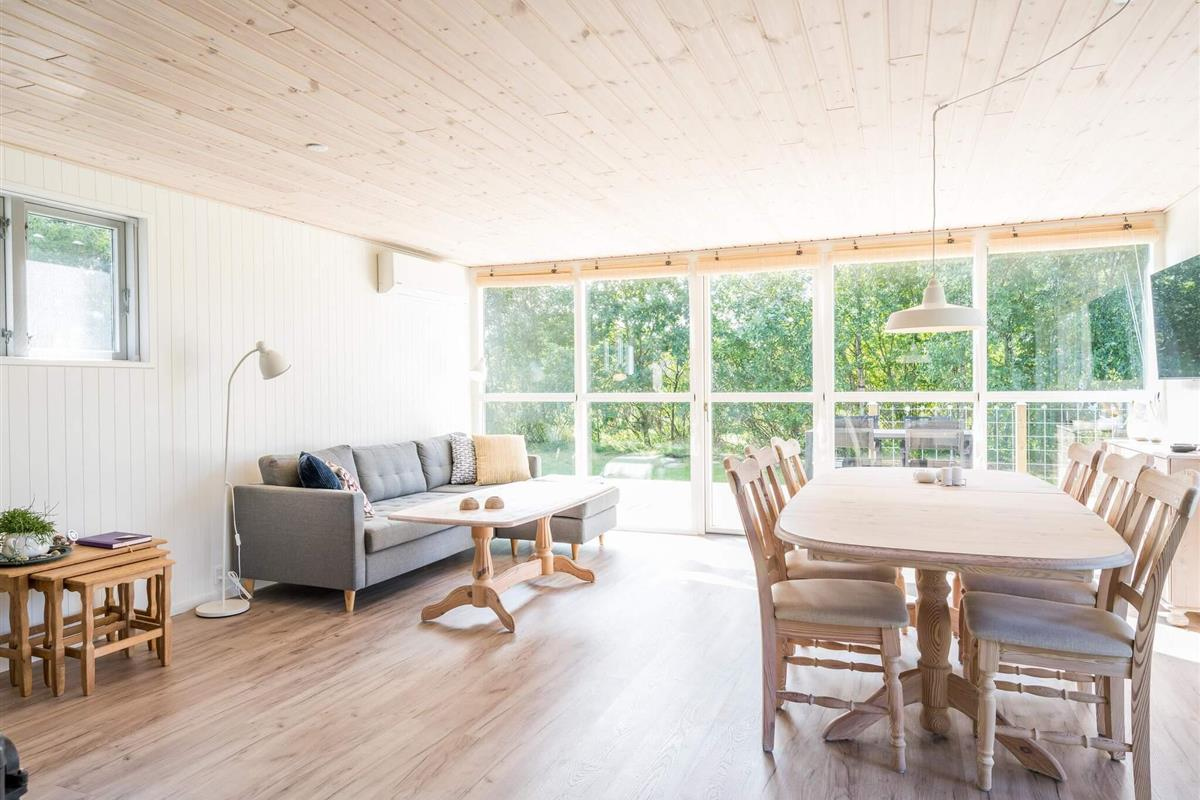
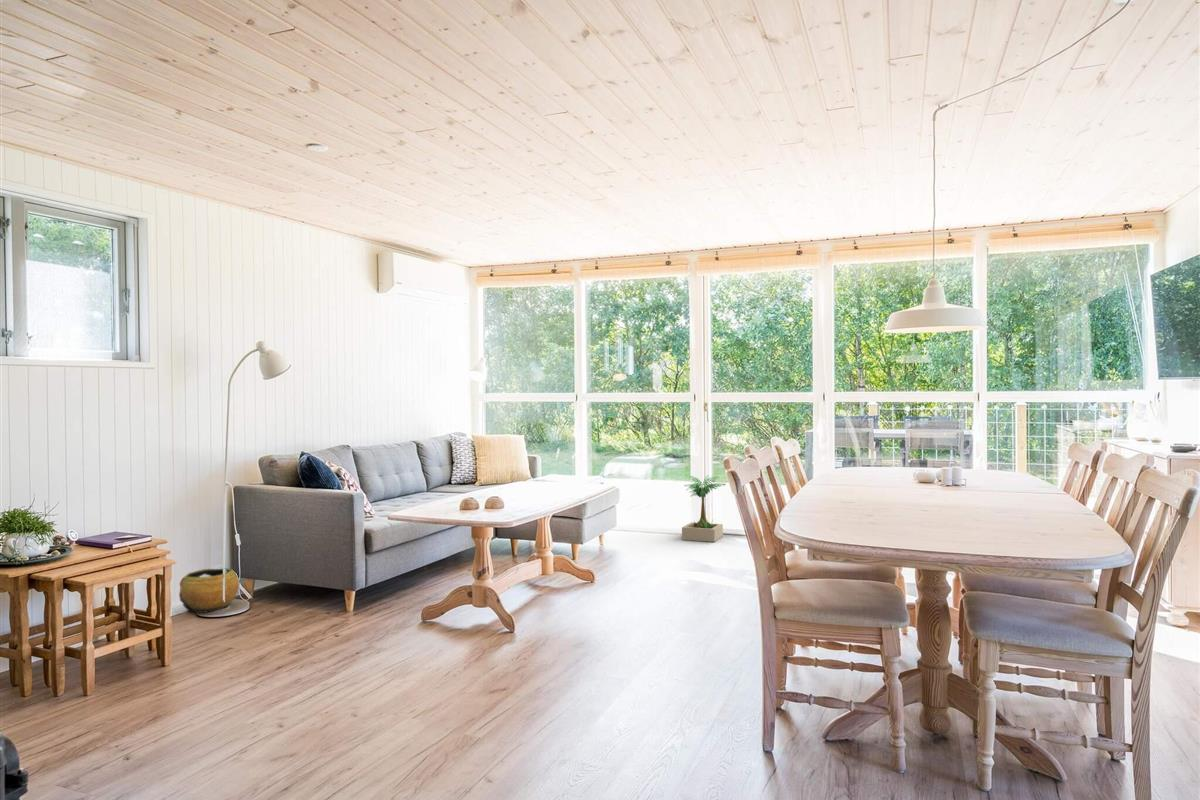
+ clay pot (207, 589)
+ potted plant (704, 506)
